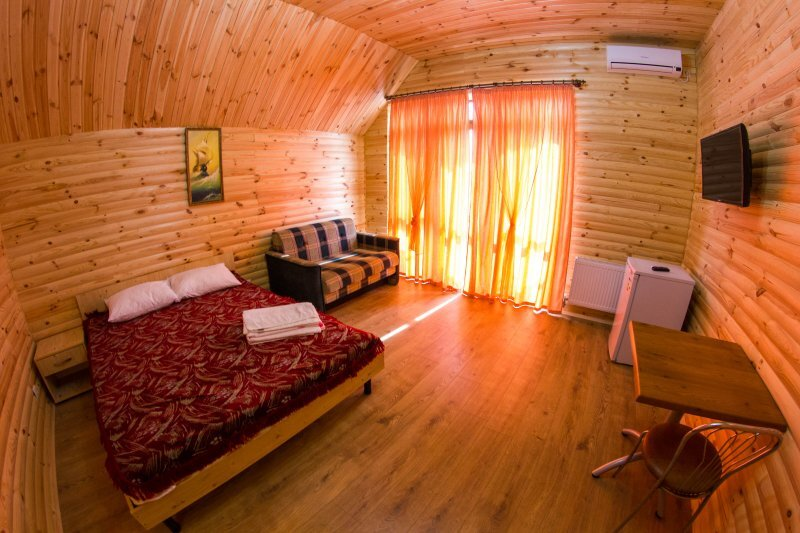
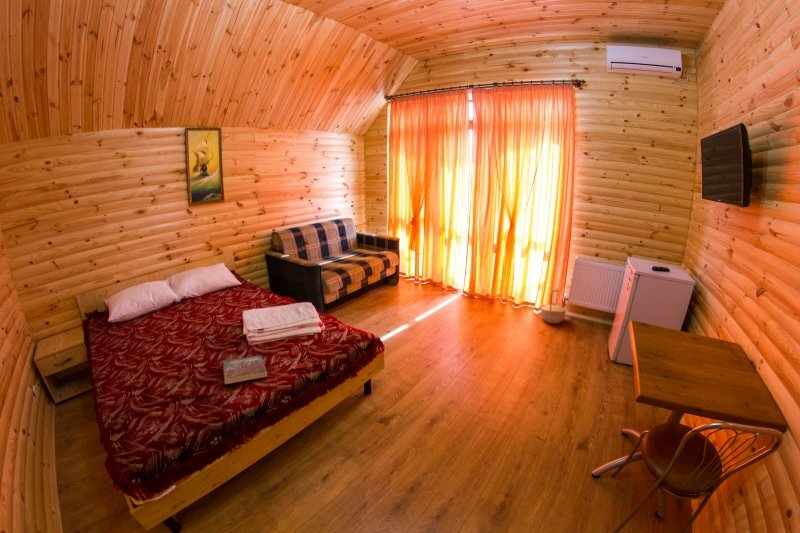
+ basket (553, 305)
+ book (244, 368)
